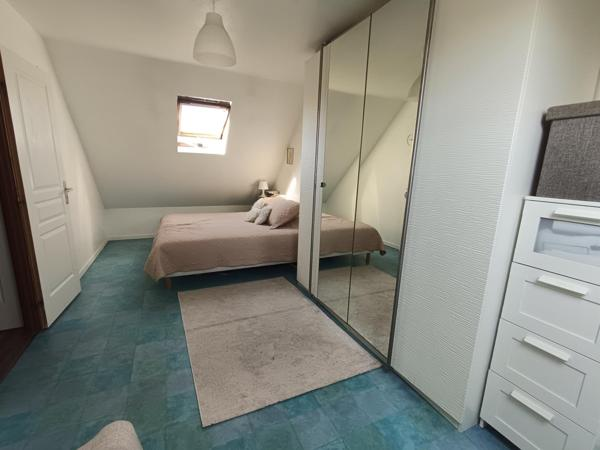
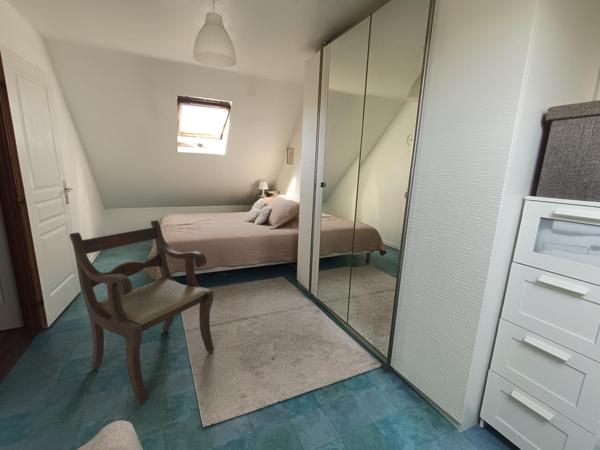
+ armchair (149, 298)
